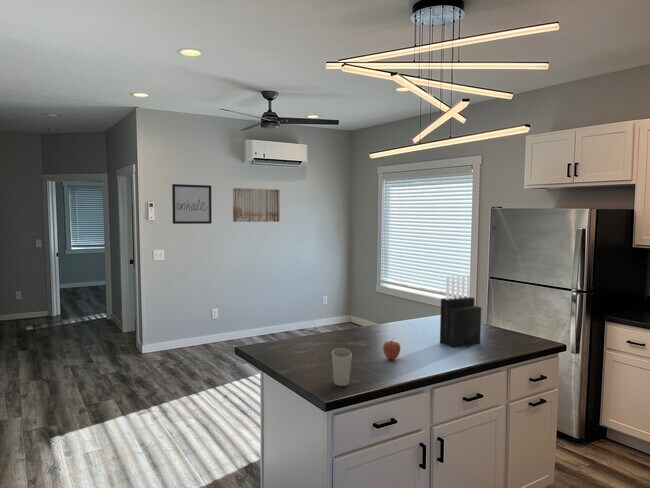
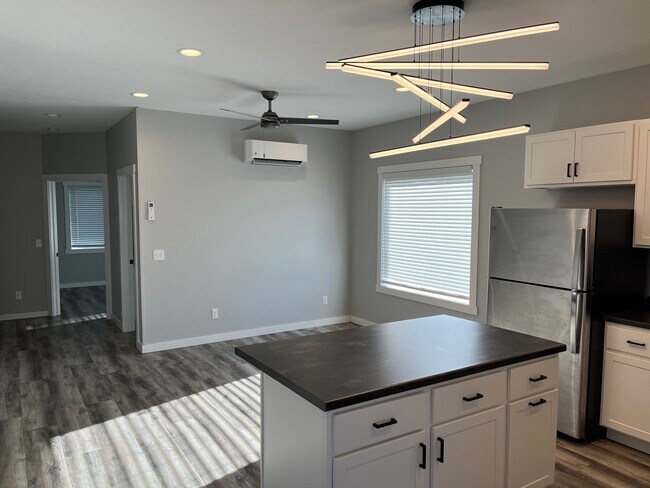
- fruit (391, 348)
- cup (341, 367)
- wall art (256, 205)
- wall art (192, 204)
- knife block (462, 310)
